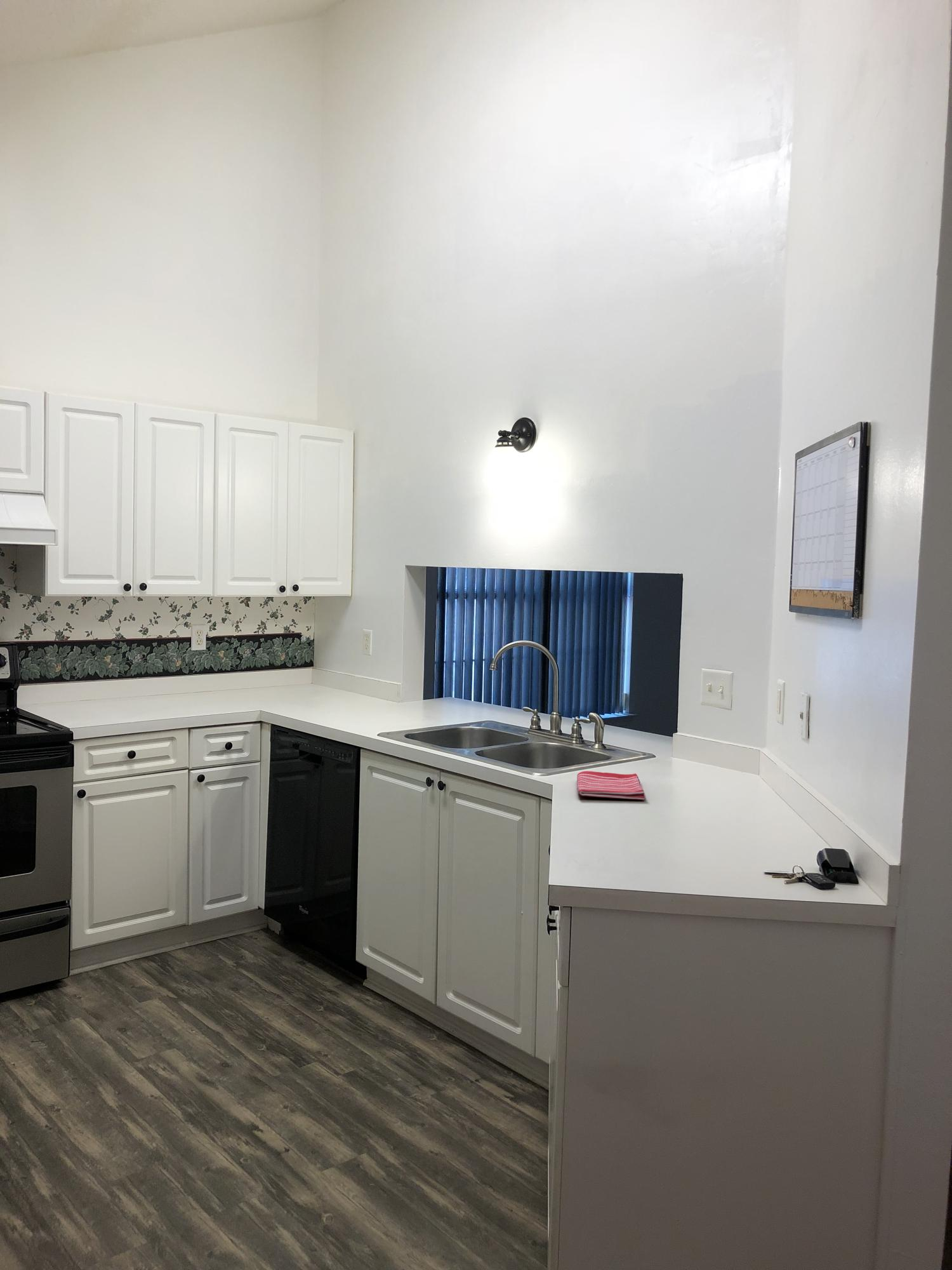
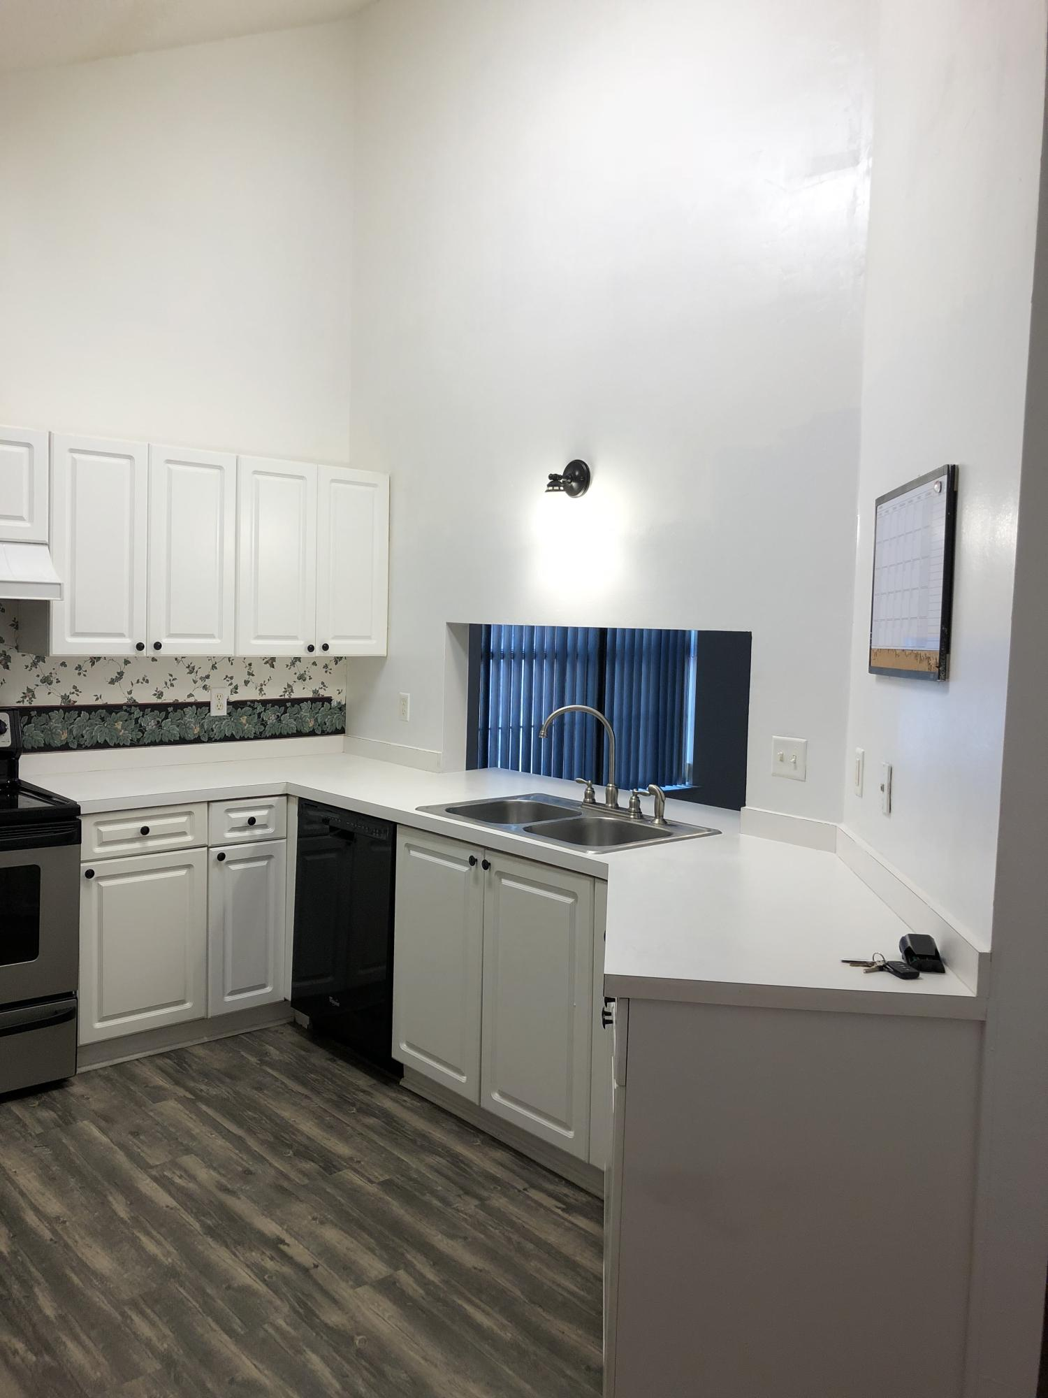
- dish towel (609, 784)
